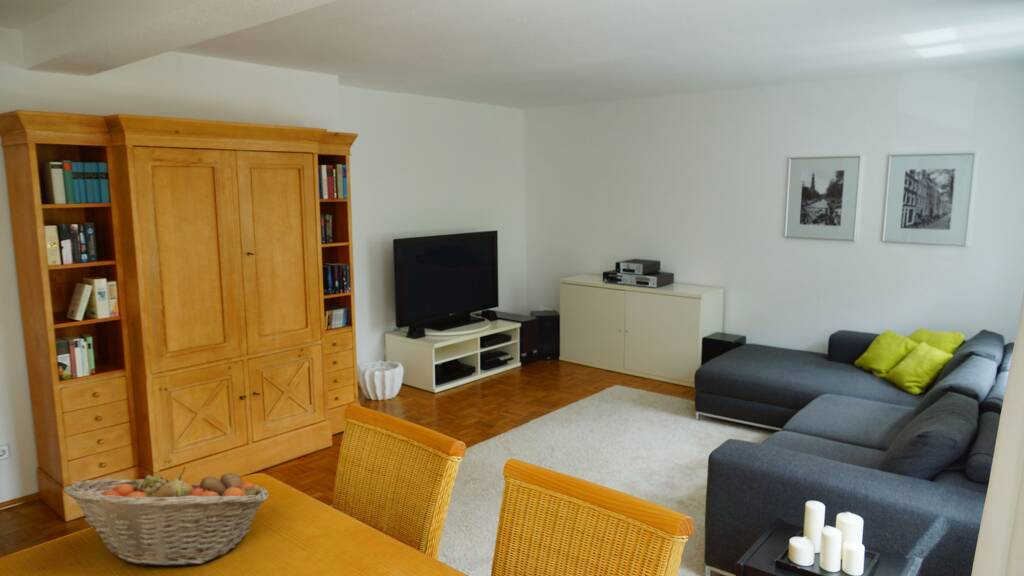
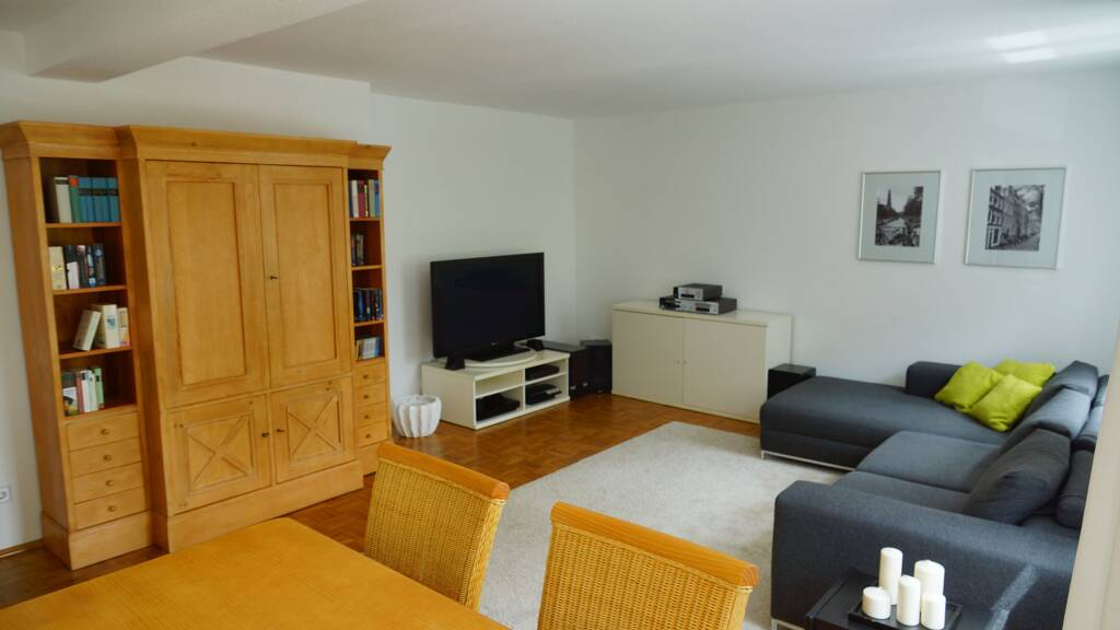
- fruit basket (171, 505)
